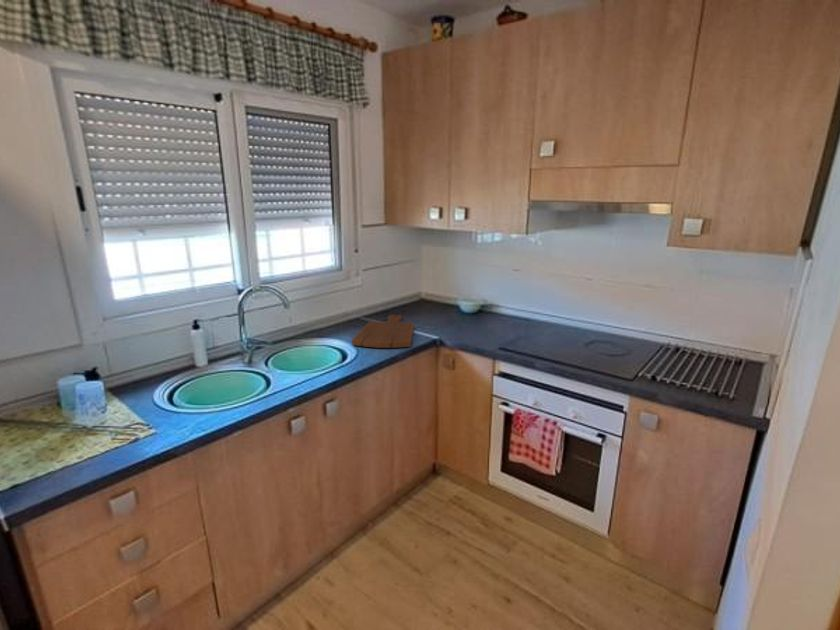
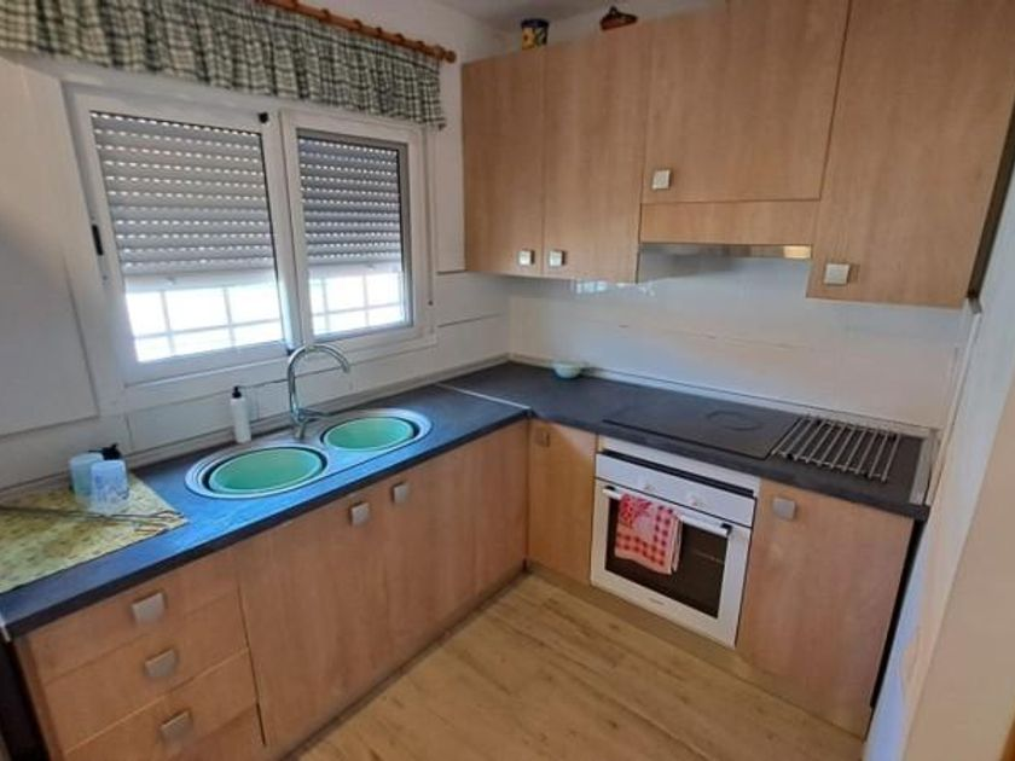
- cutting board (387, 331)
